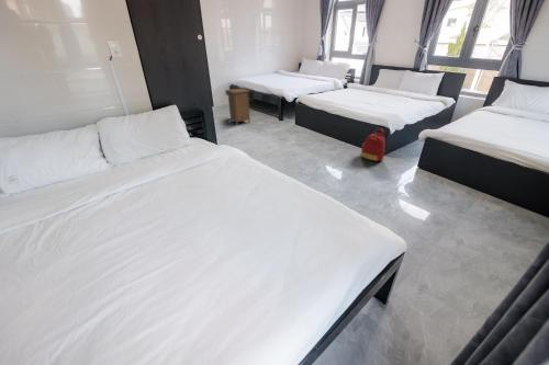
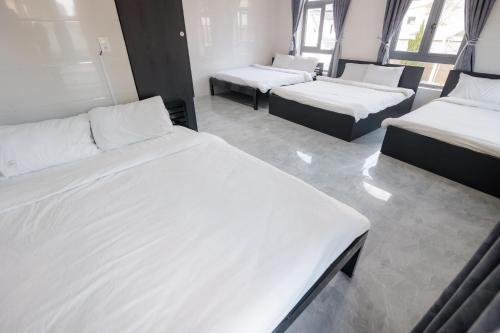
- nightstand (237, 105)
- backpack (373, 144)
